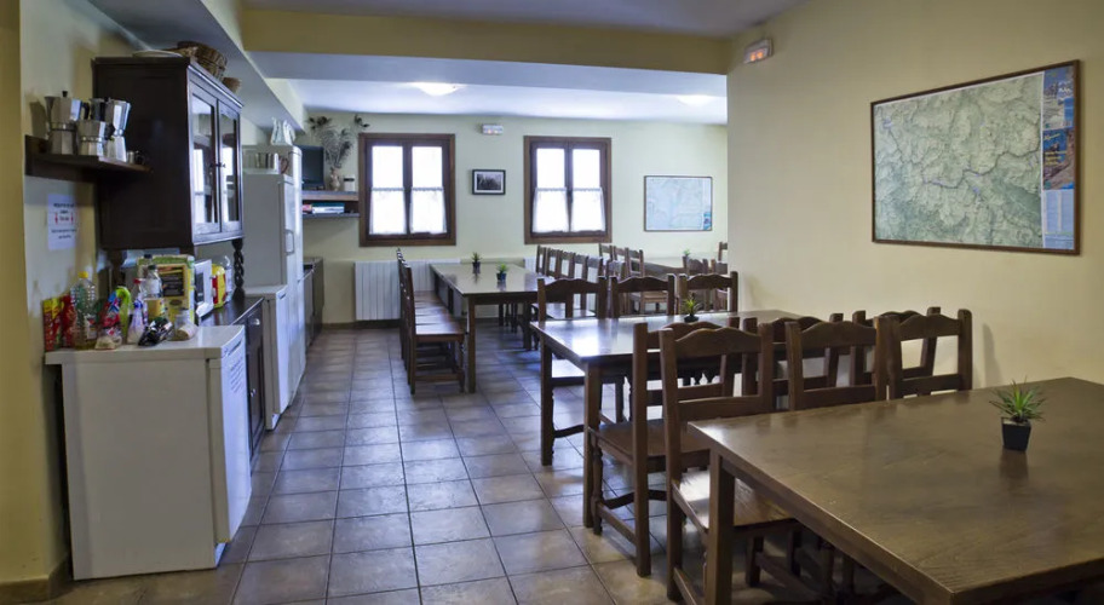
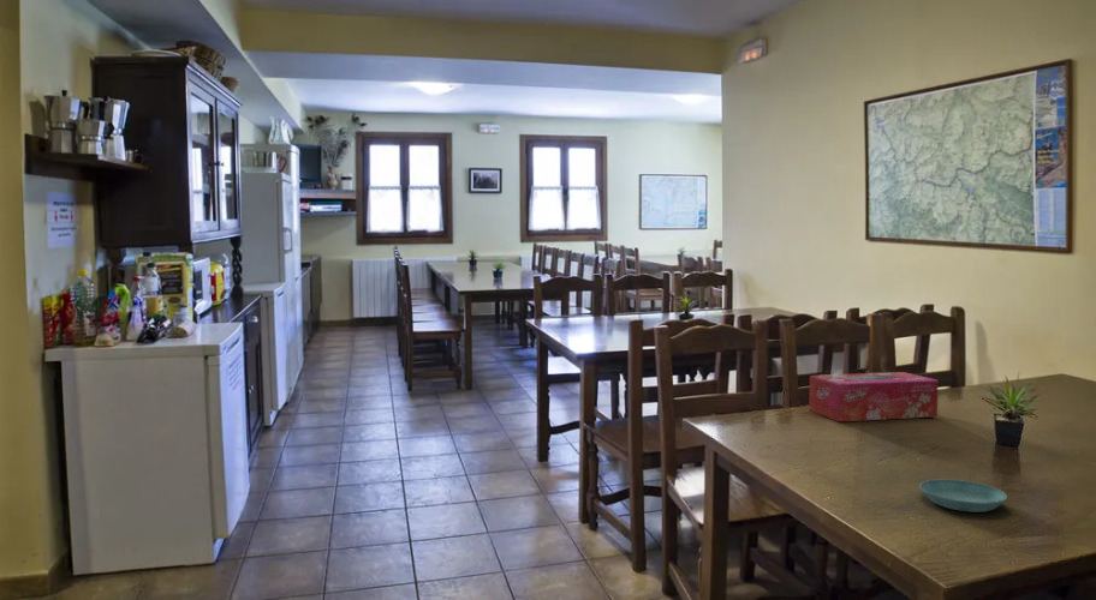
+ tissue box (871, 395)
+ saucer (961, 497)
